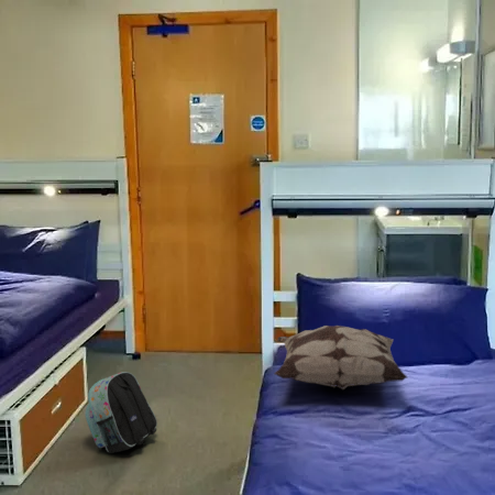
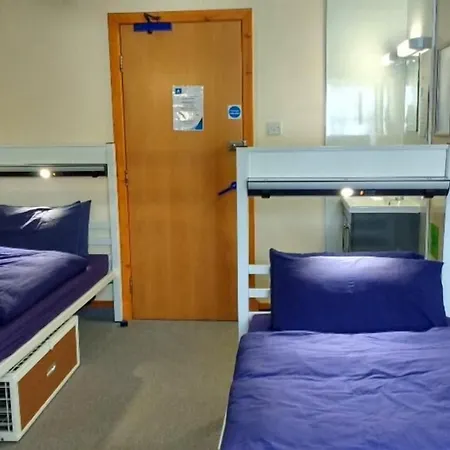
- decorative pillow (336, 354)
- backpack (121, 408)
